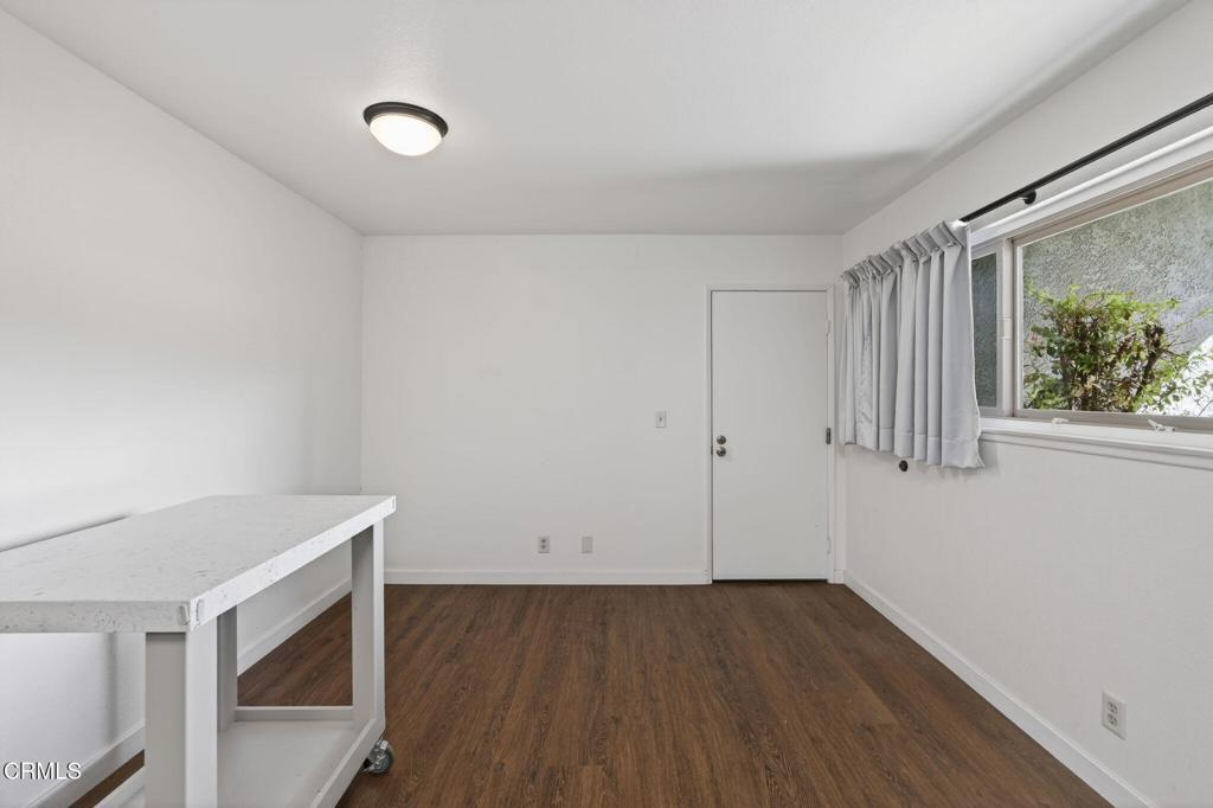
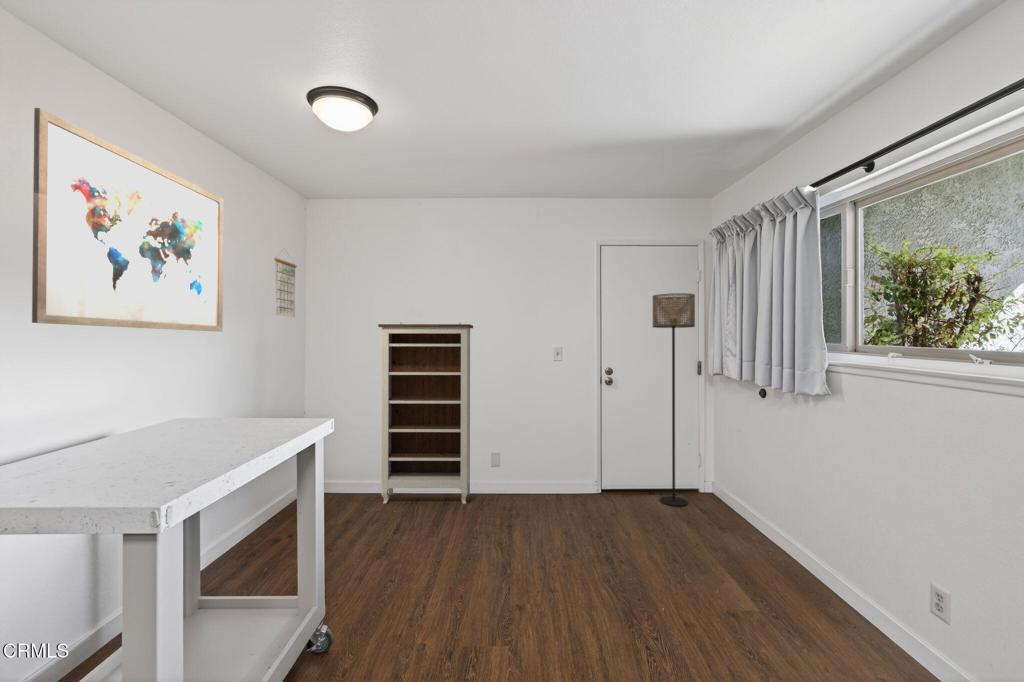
+ wall art (150, 246)
+ bookshelf (427, 410)
+ floor lamp (673, 398)
+ calendar (285, 282)
